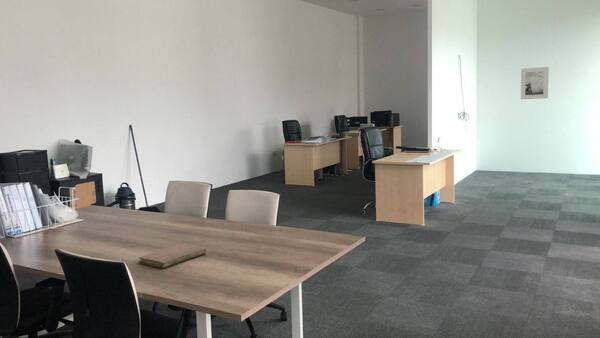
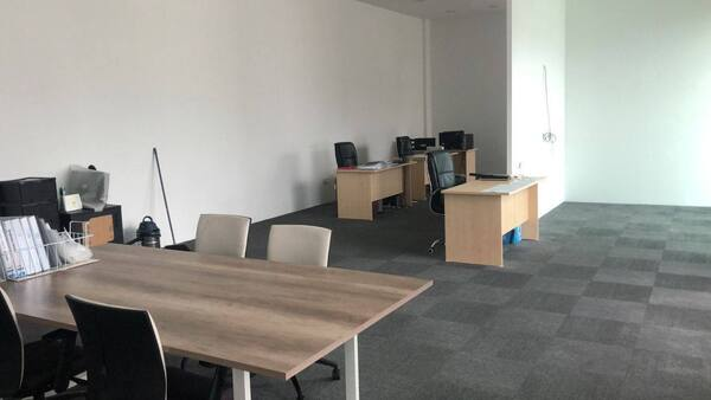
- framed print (534, 83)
- notebook (173, 255)
